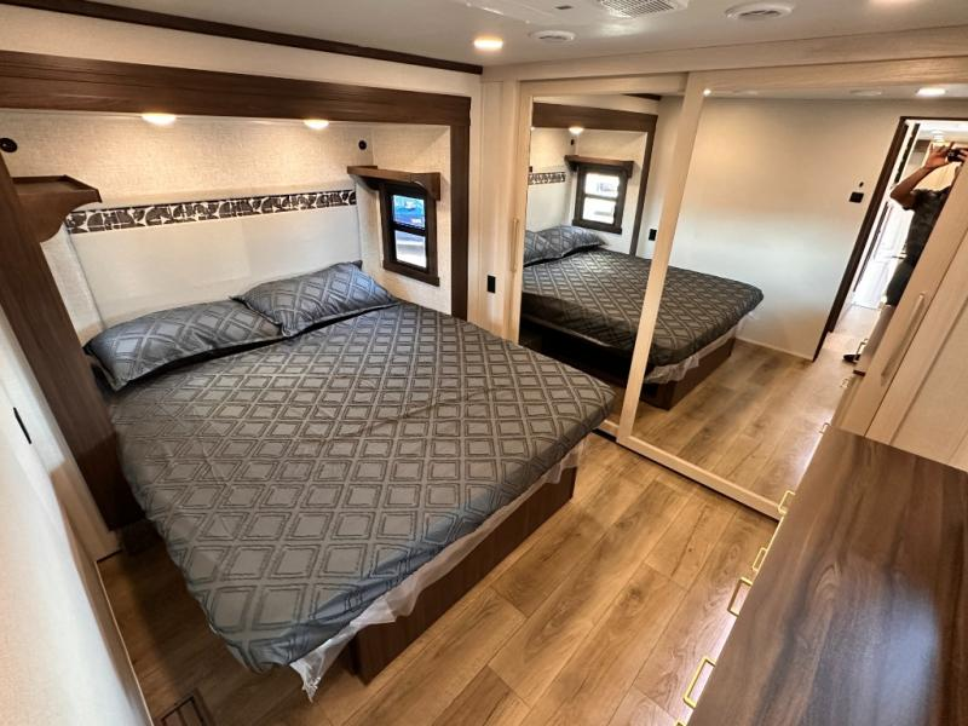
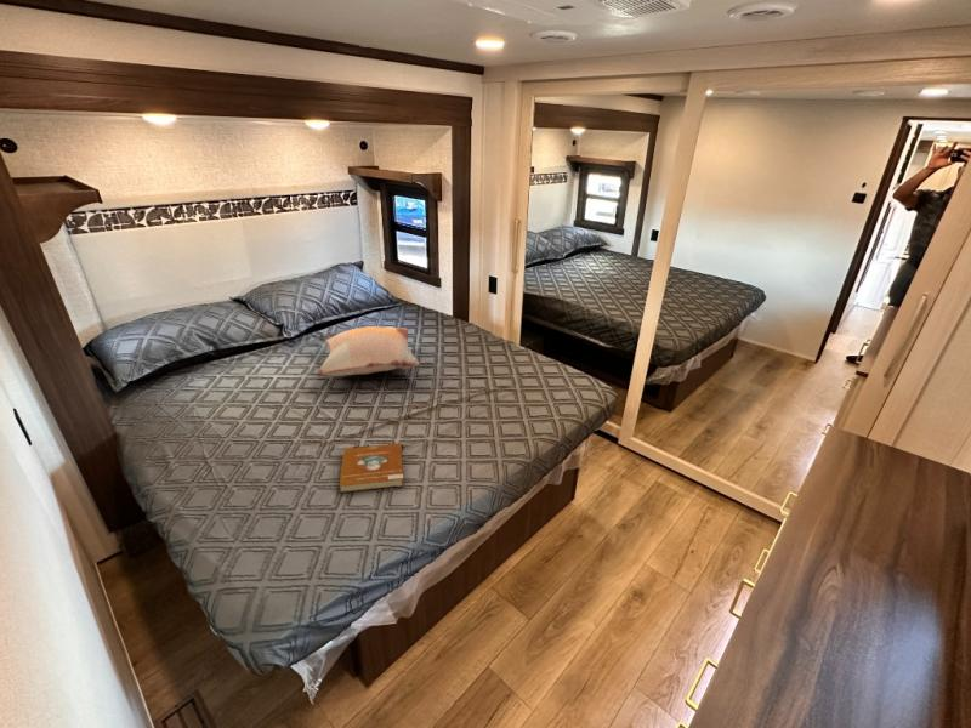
+ decorative pillow (367, 348)
+ book (373, 466)
